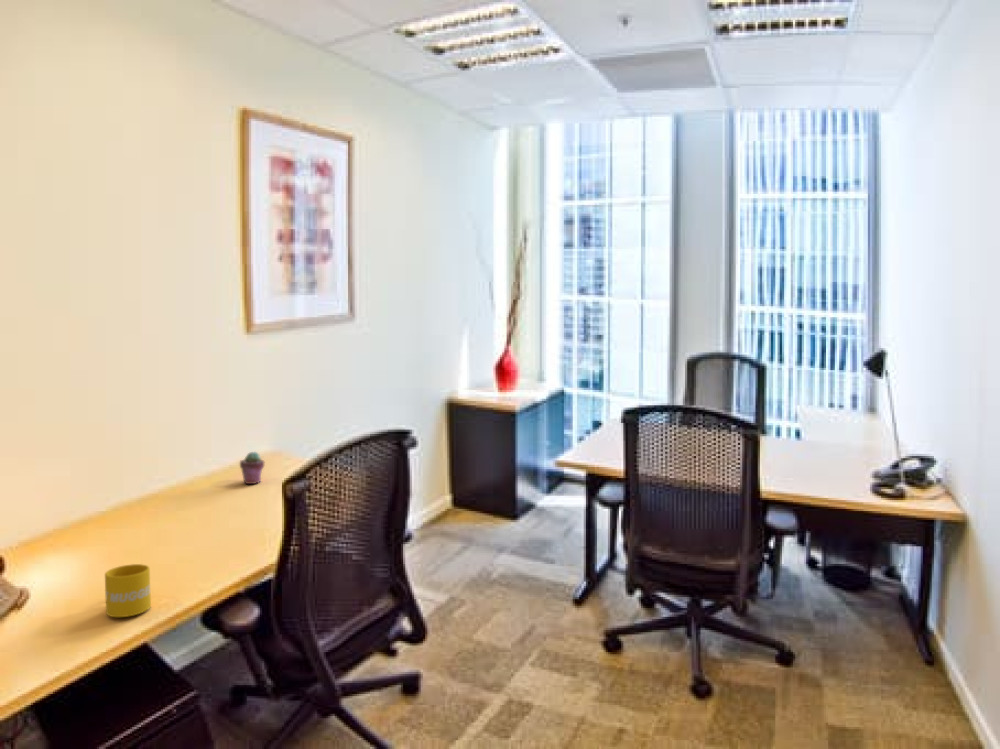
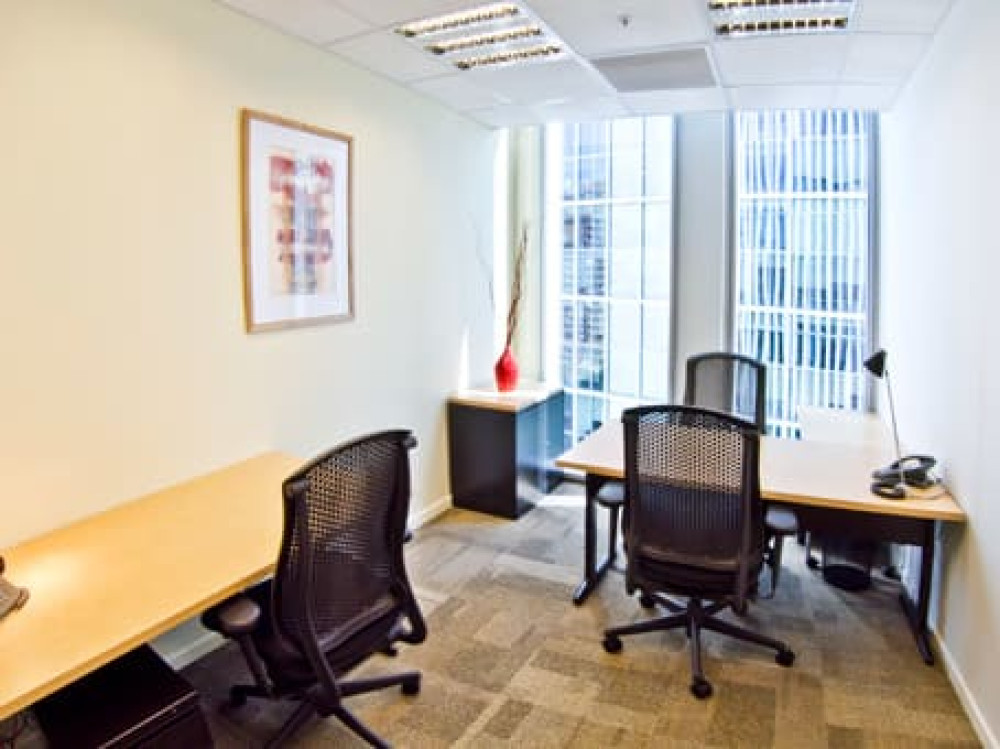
- mug (130, 587)
- potted succulent (252, 467)
